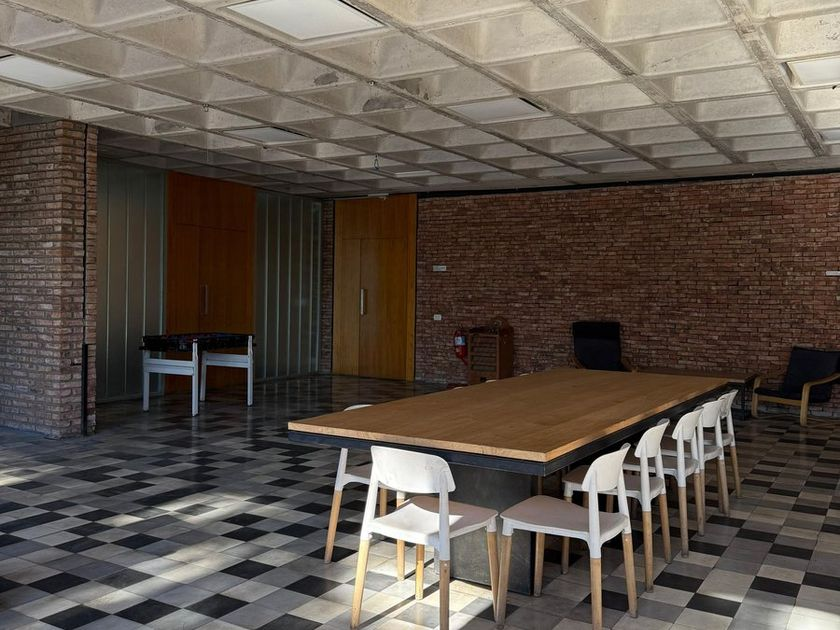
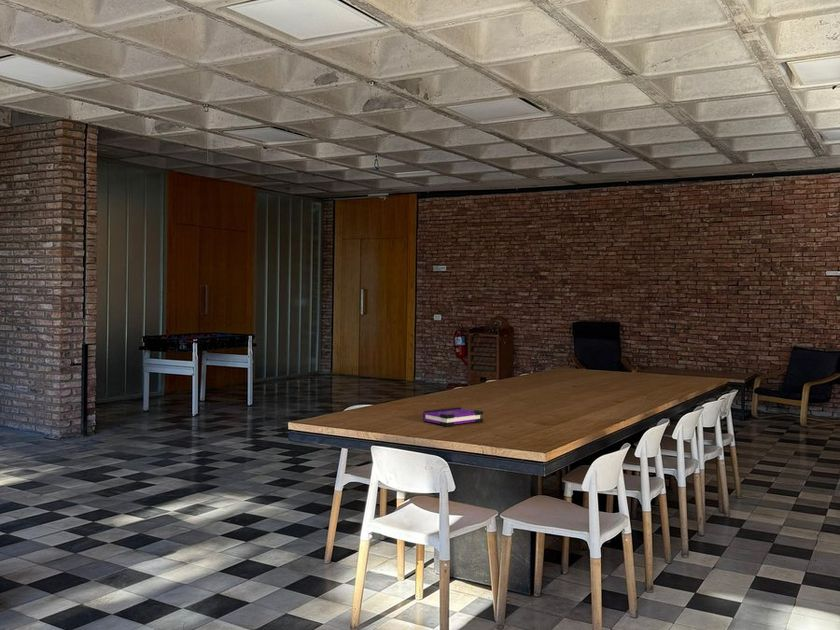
+ board game (455, 416)
